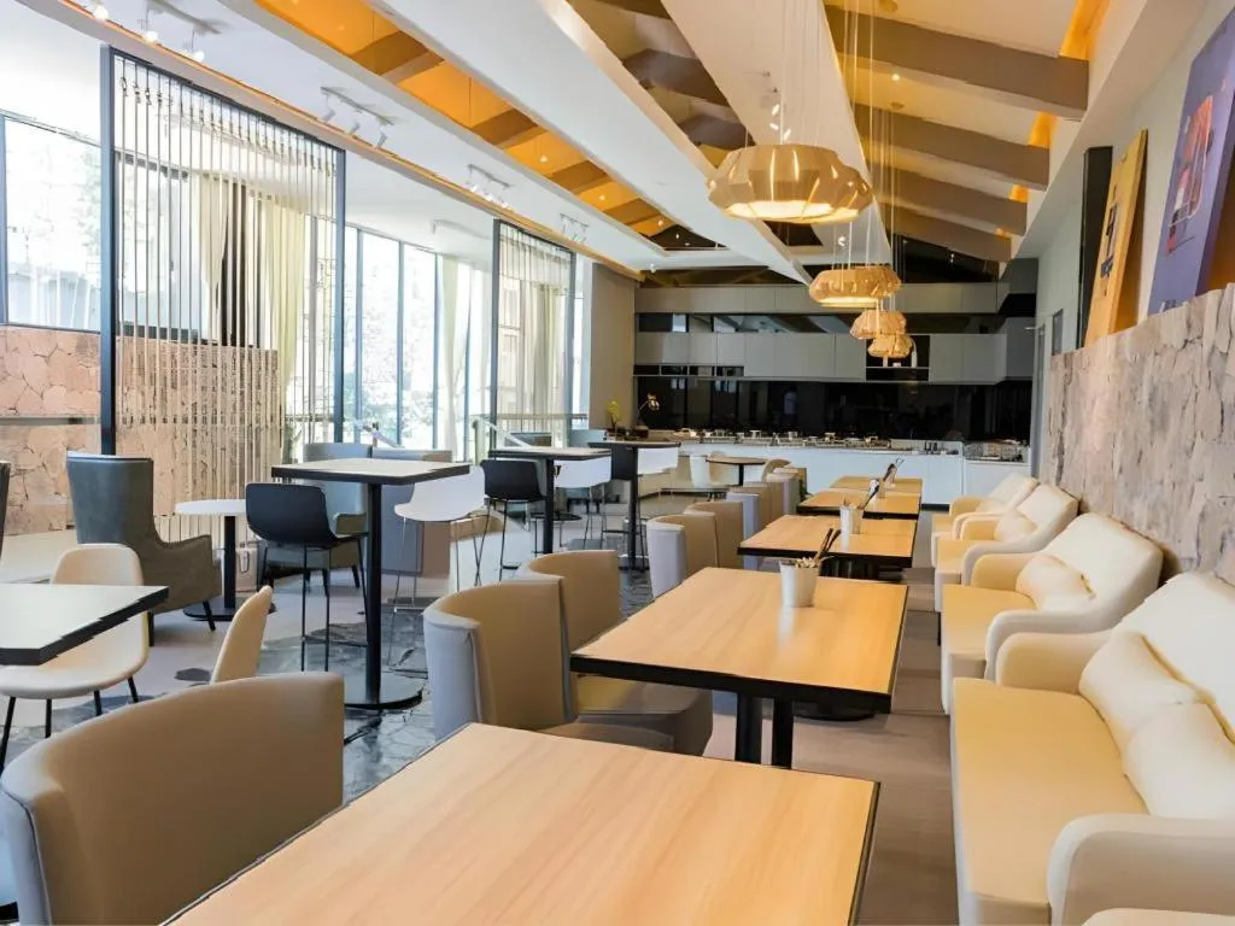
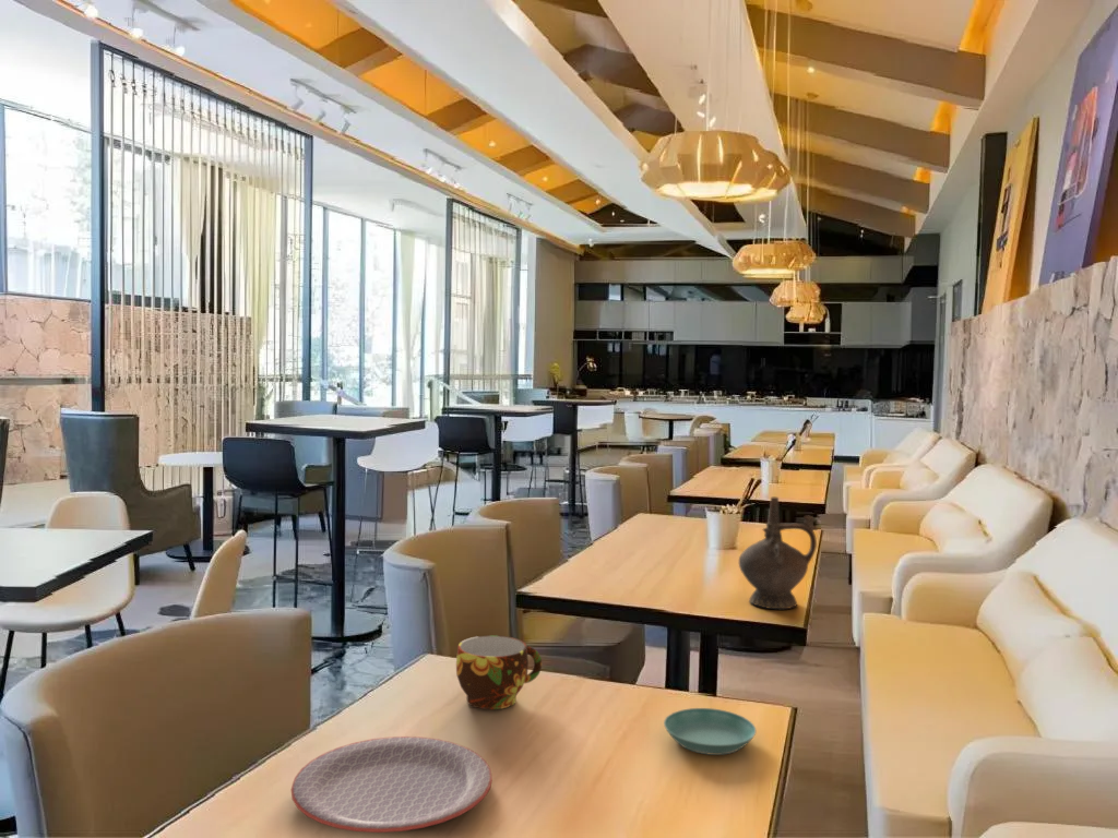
+ cup (496, 672)
+ ceremonial vessel (777, 550)
+ plate (393, 785)
+ saucer (709, 732)
